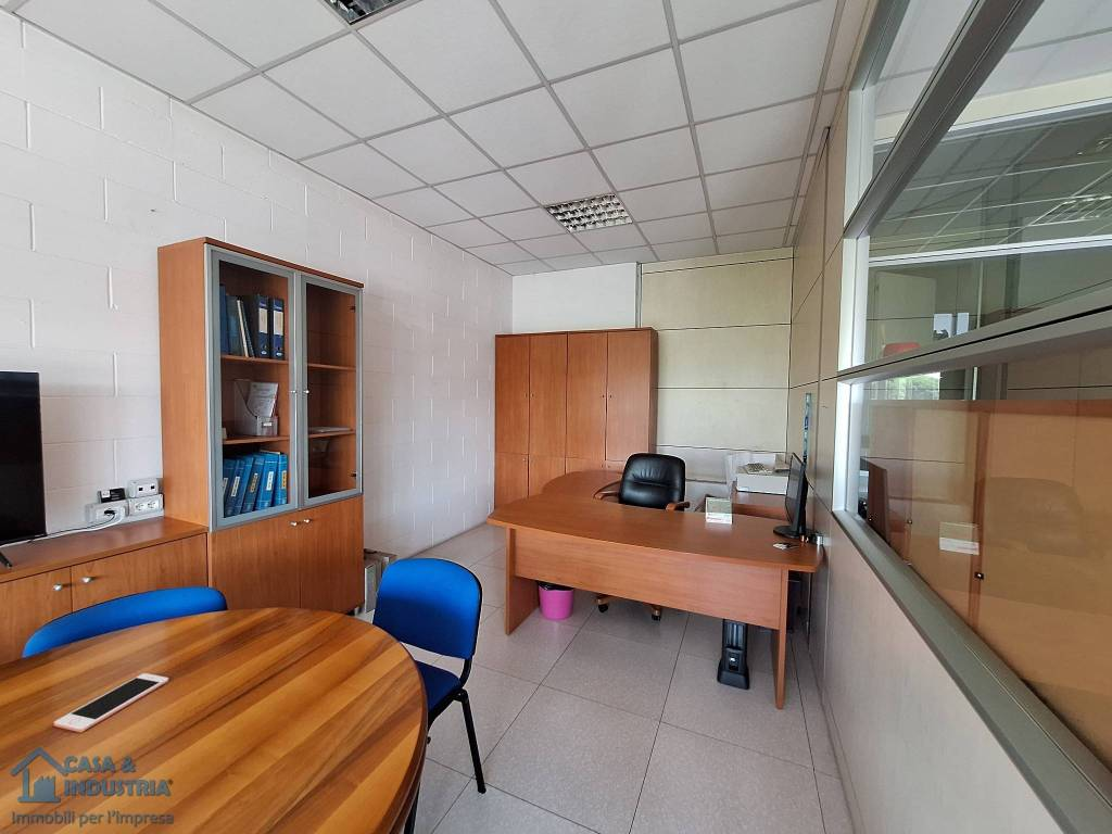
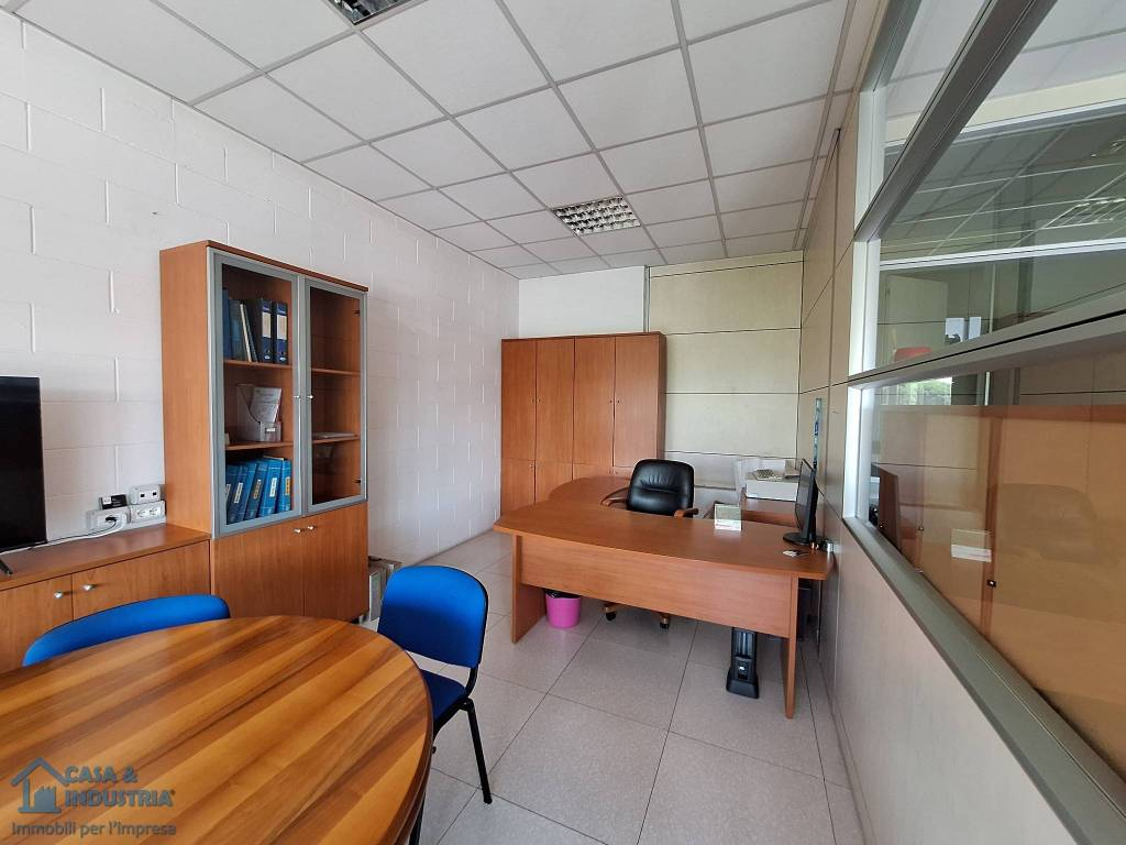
- cell phone (115, 699)
